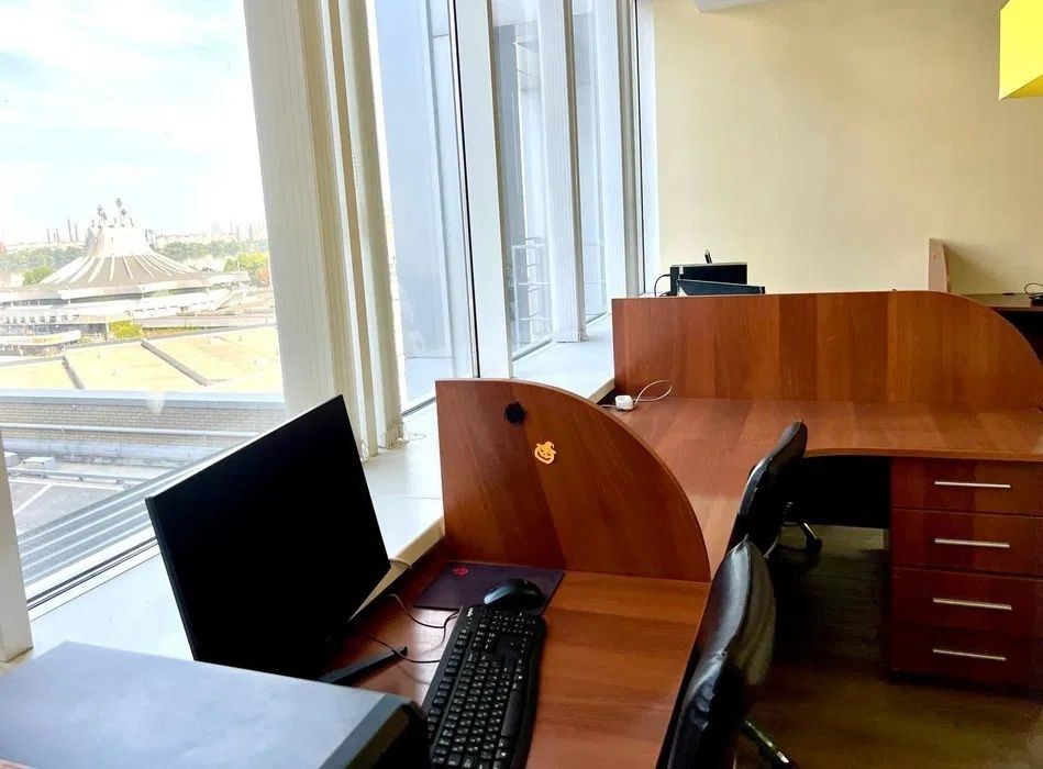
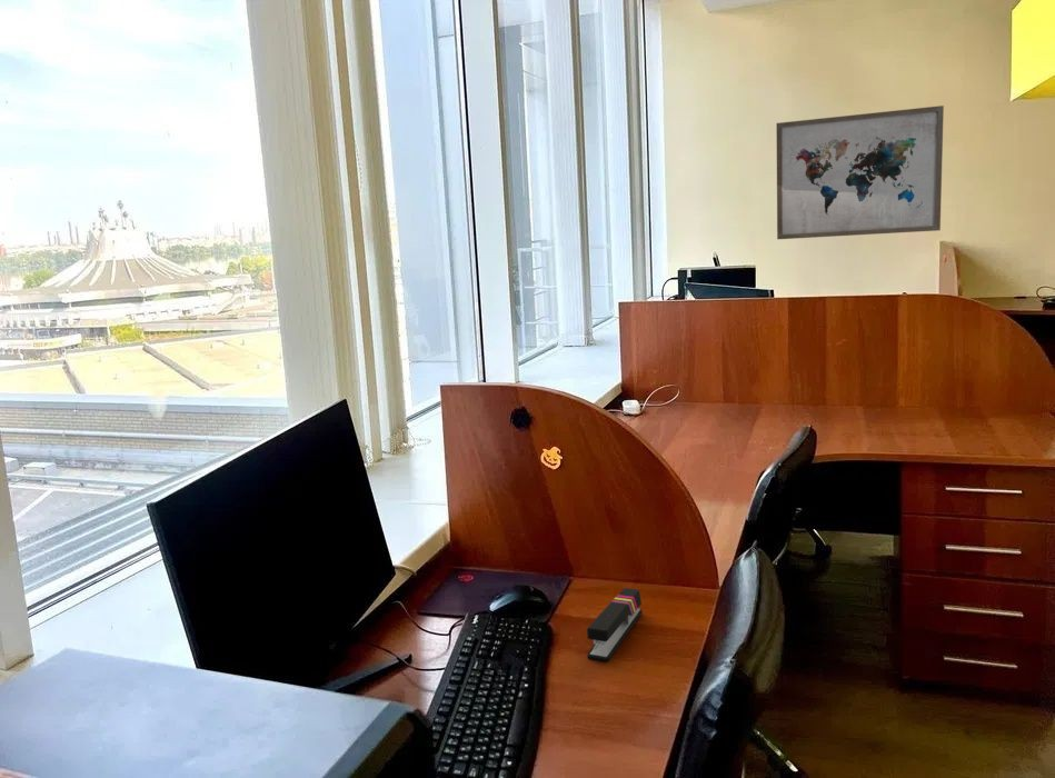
+ wall art (856, 176)
+ stapler (615, 619)
